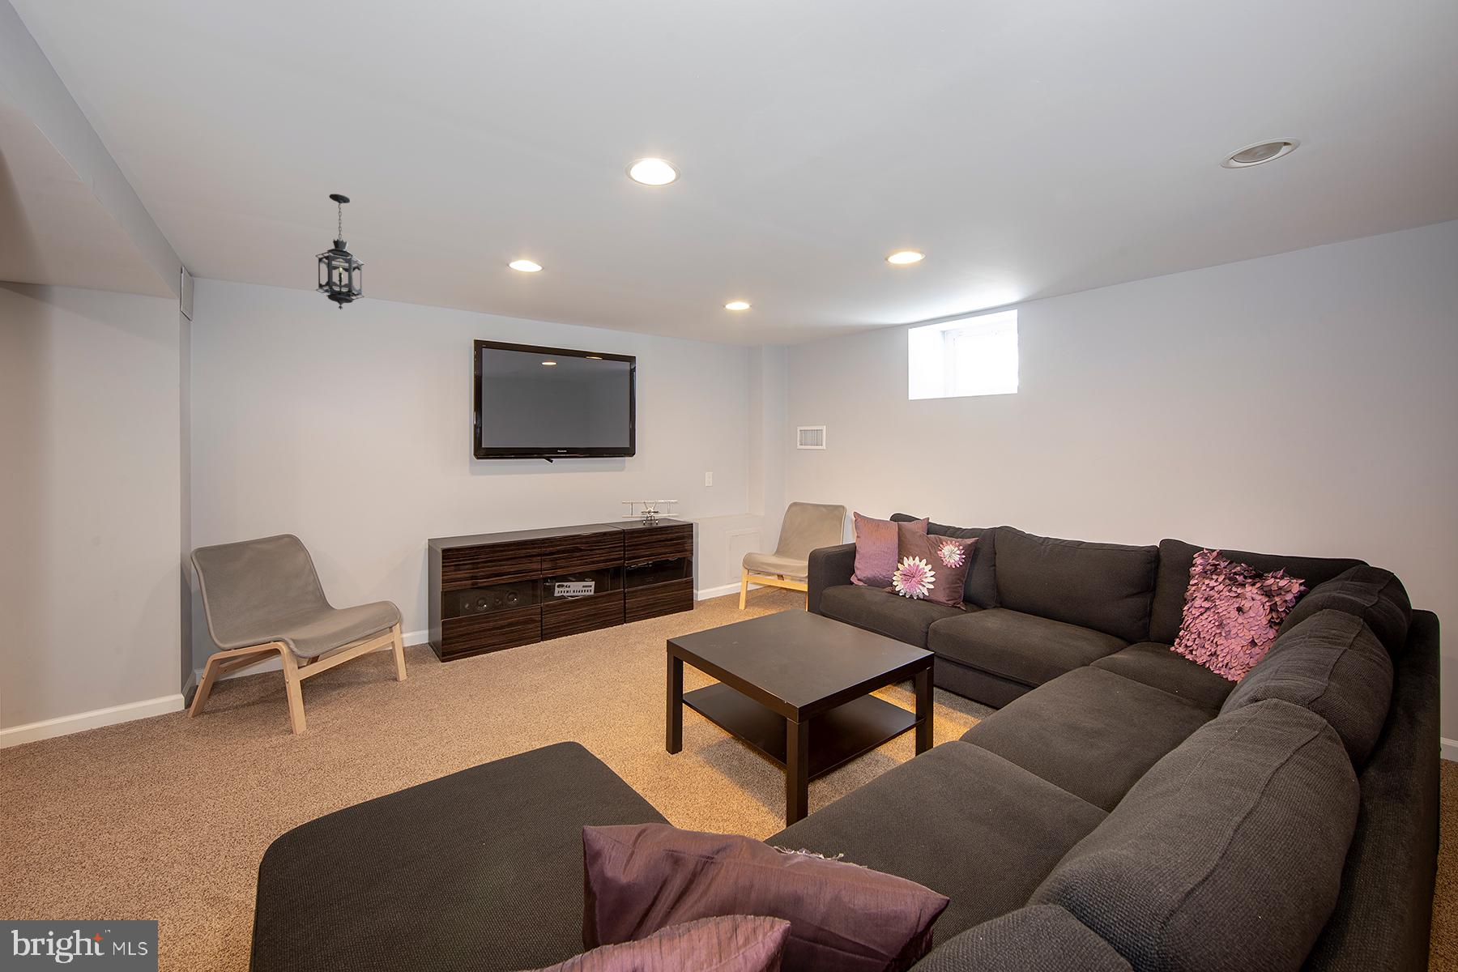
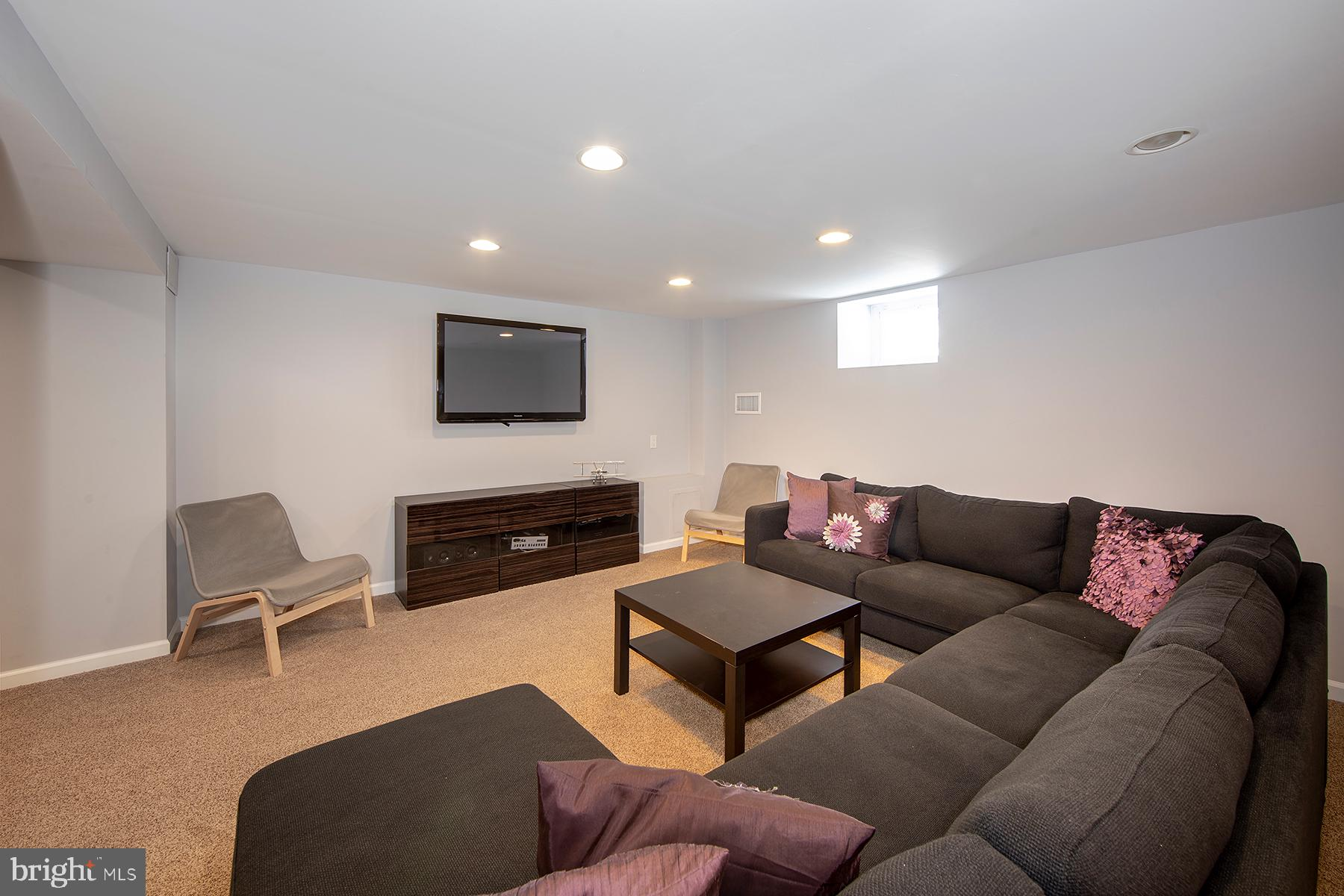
- hanging lantern (341, 253)
